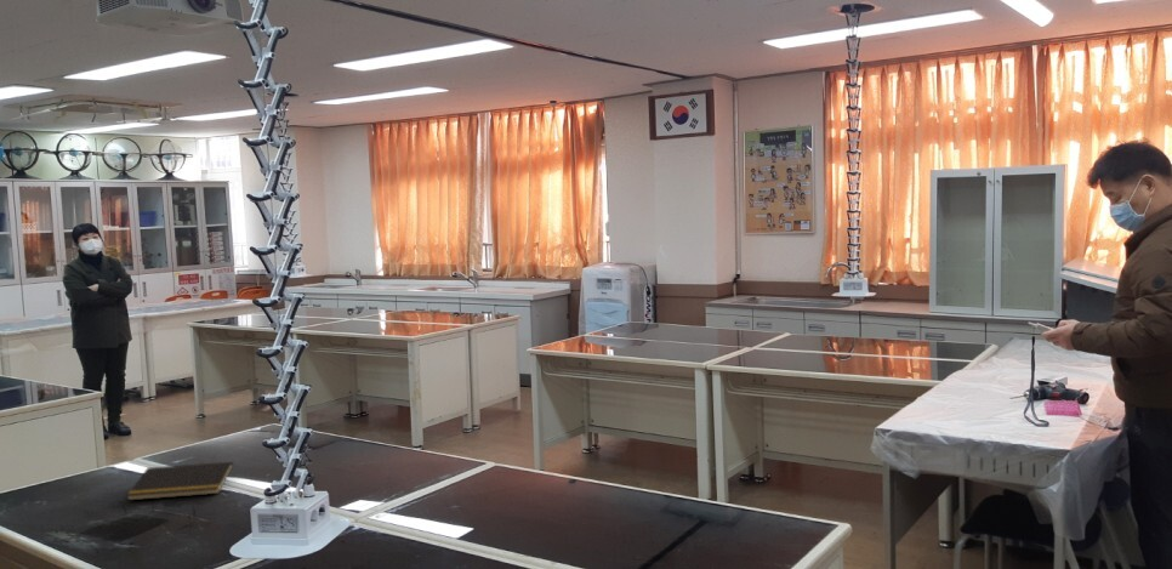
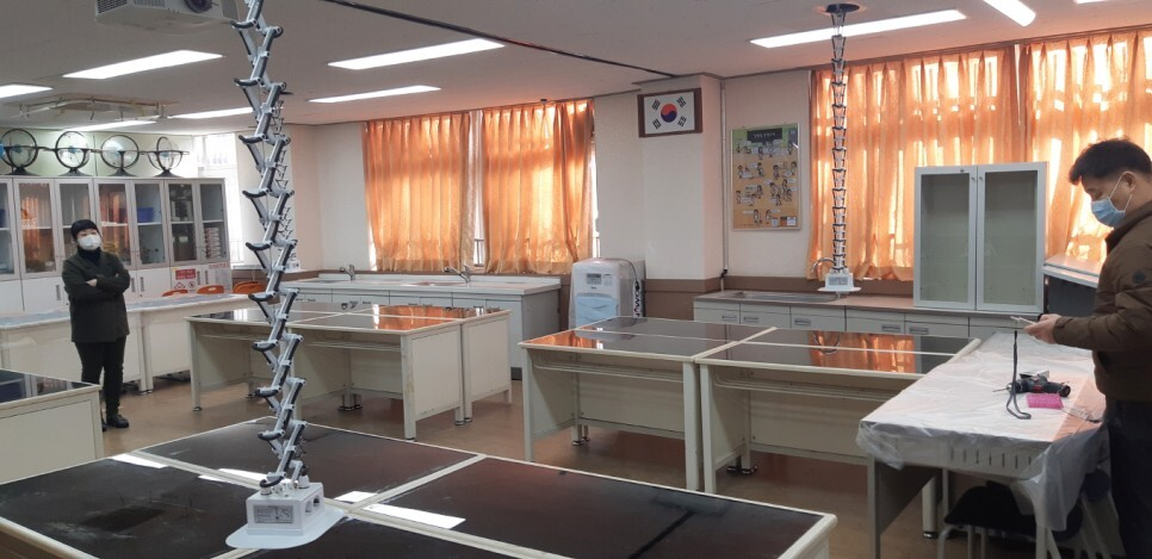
- notepad (182, 479)
